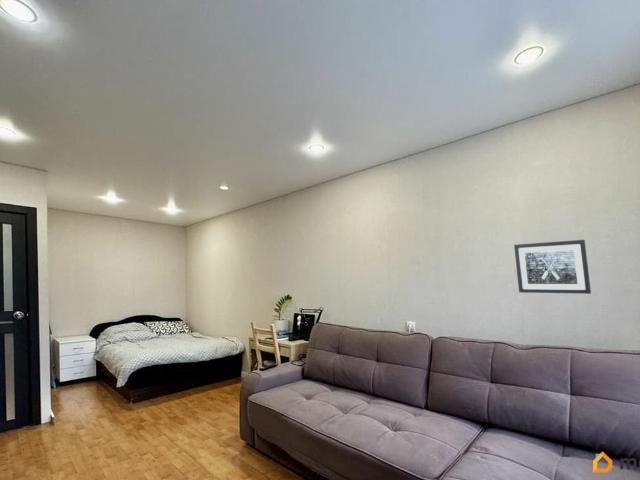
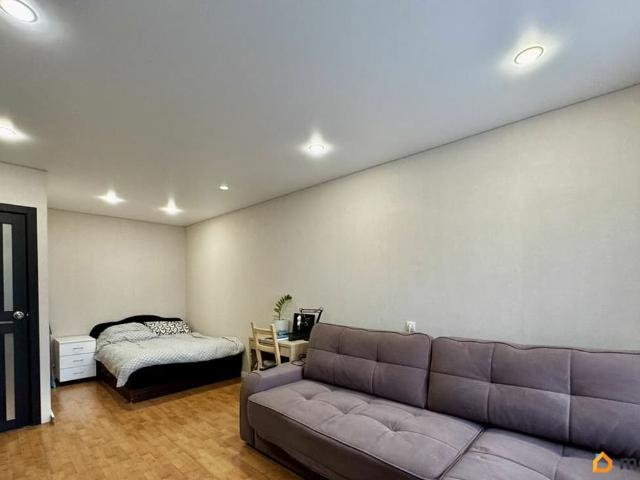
- wall art (550, 267)
